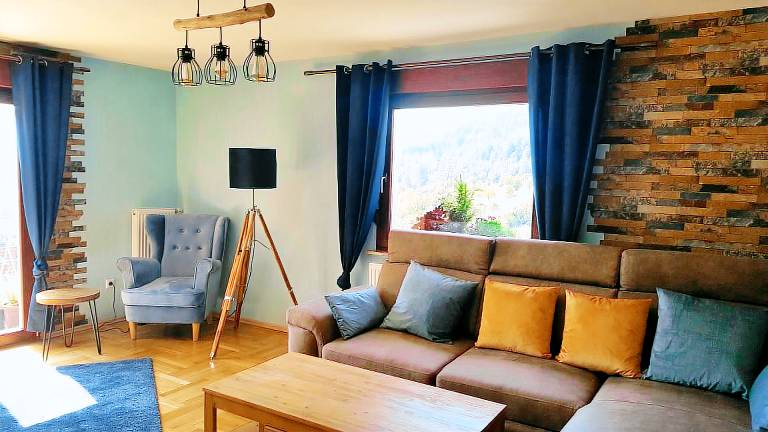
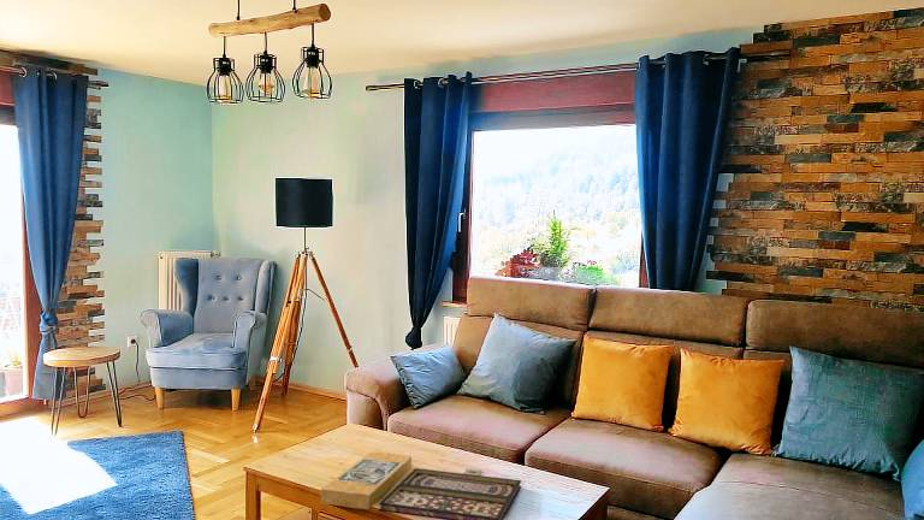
+ board game (428, 483)
